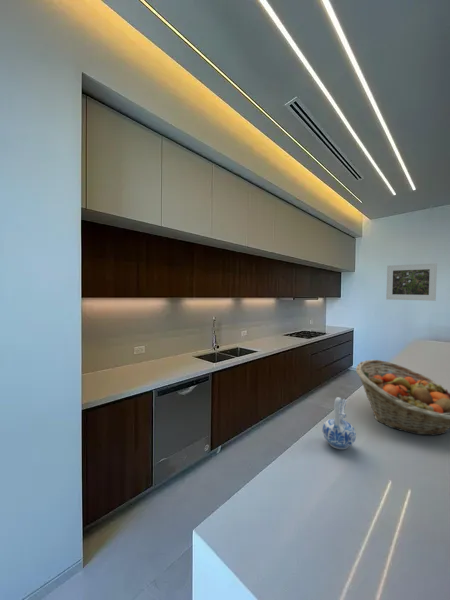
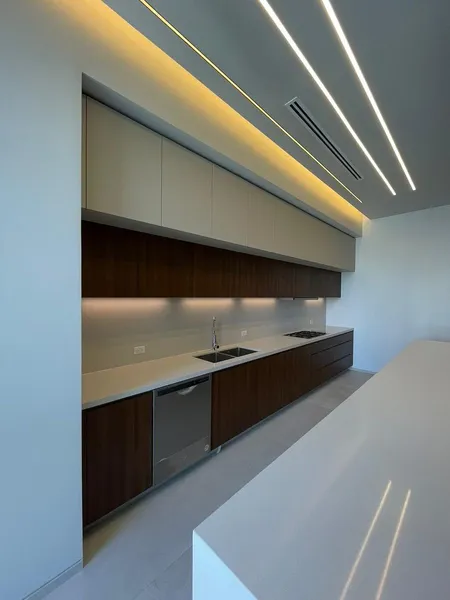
- ceramic pitcher (339, 419)
- fruit basket (405, 393)
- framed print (410, 282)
